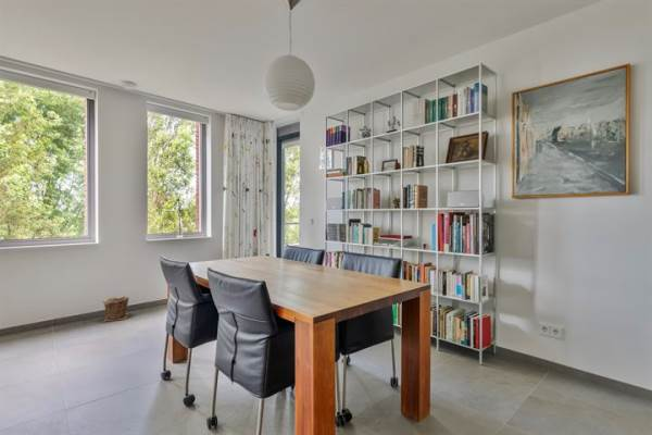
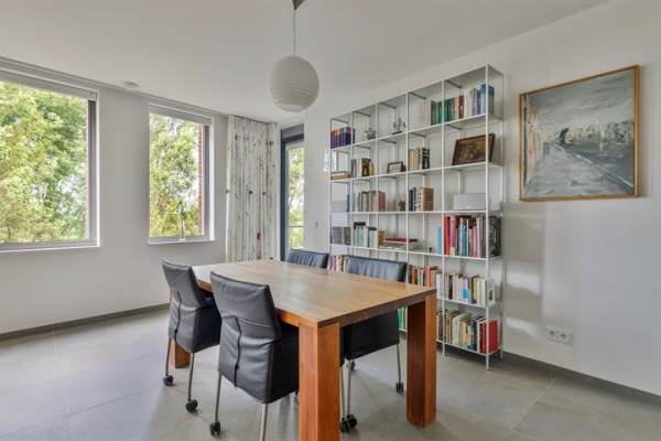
- plant pot (116, 308)
